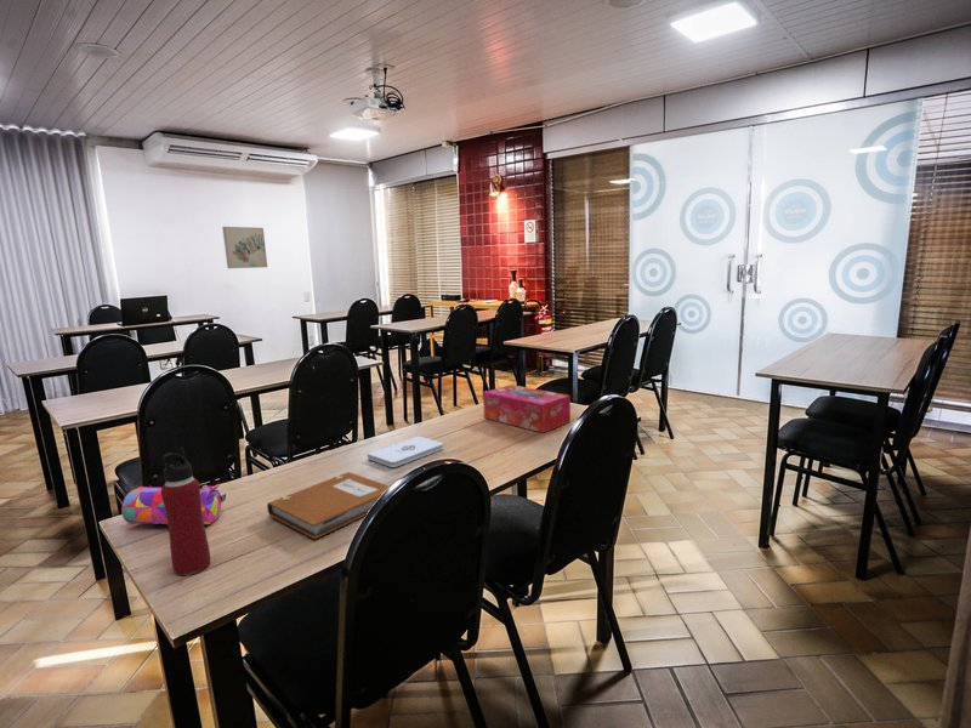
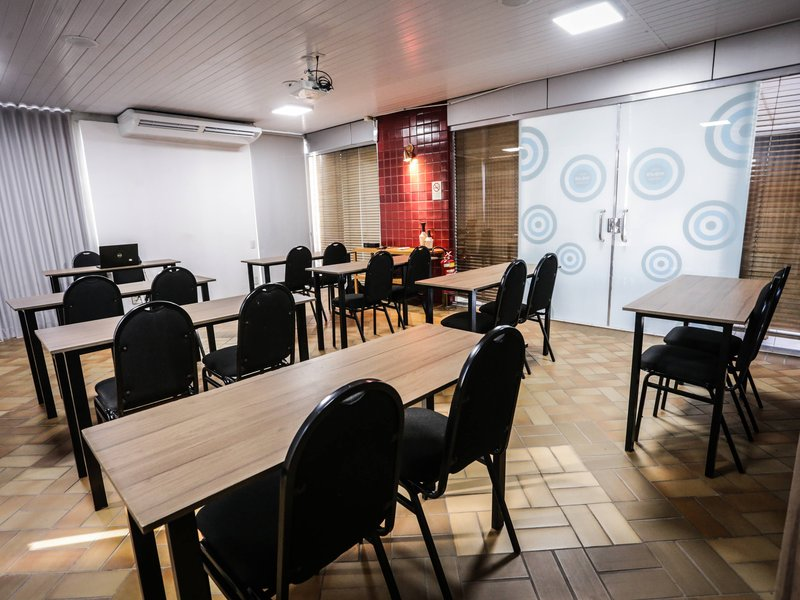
- wall art (245, 248)
- water bottle (183, 510)
- tissue box (526, 406)
- notepad (407, 450)
- pencil case (164, 508)
- notebook (334, 500)
